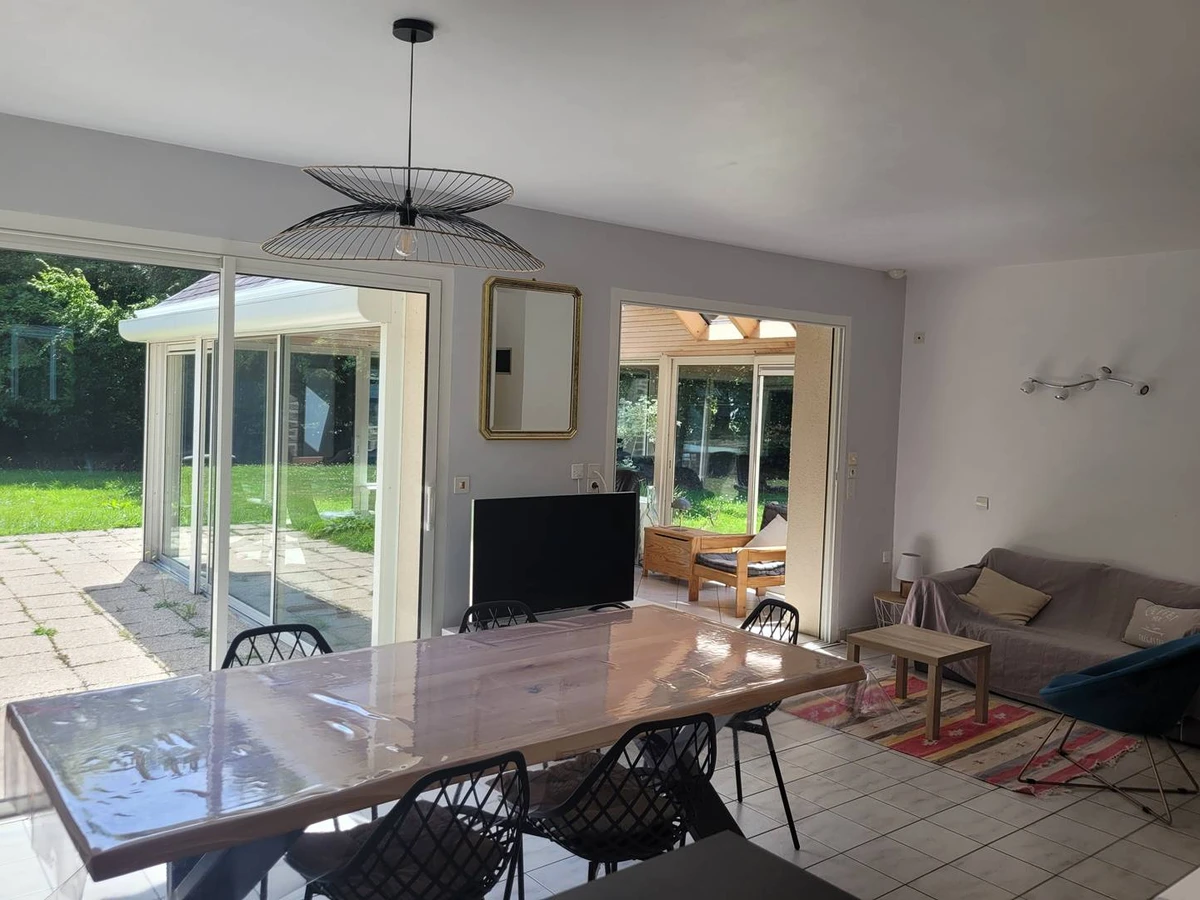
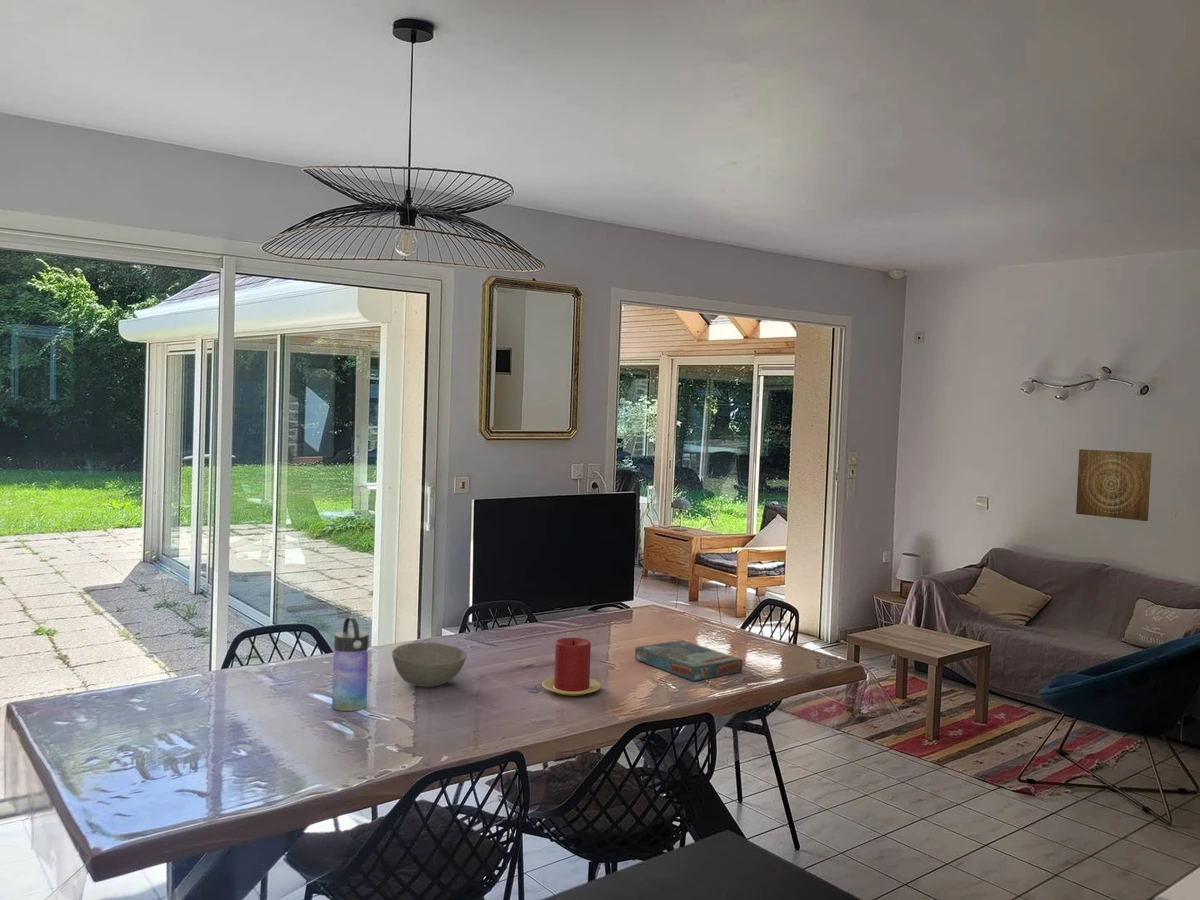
+ bowl (428, 666)
+ water bottle (350, 661)
+ wall art (1112, 484)
+ candle (572, 665)
+ board game (687, 659)
